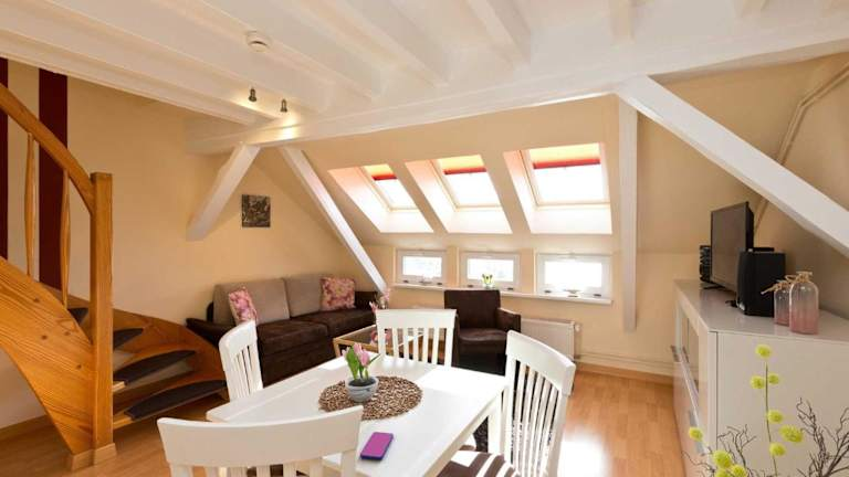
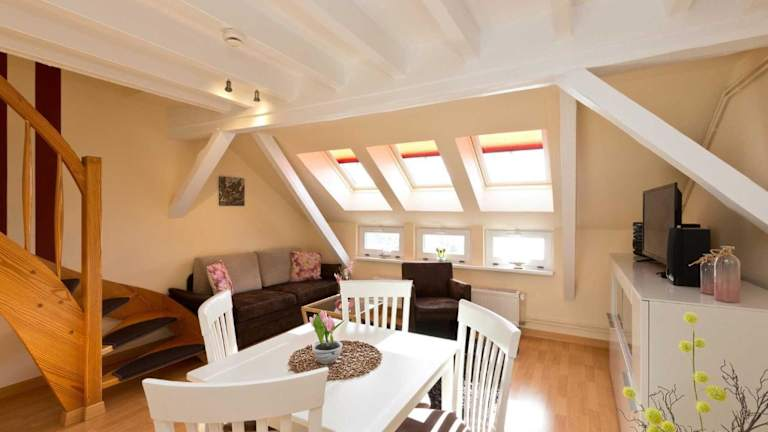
- smartphone (377, 444)
